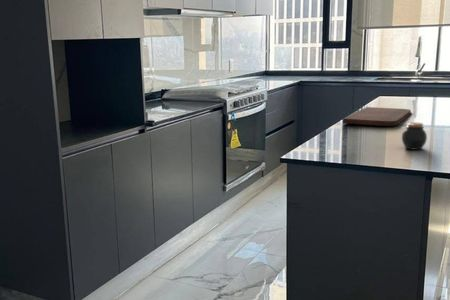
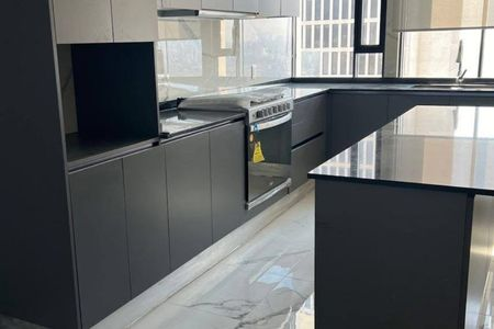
- jar (414, 135)
- cutting board (379, 115)
